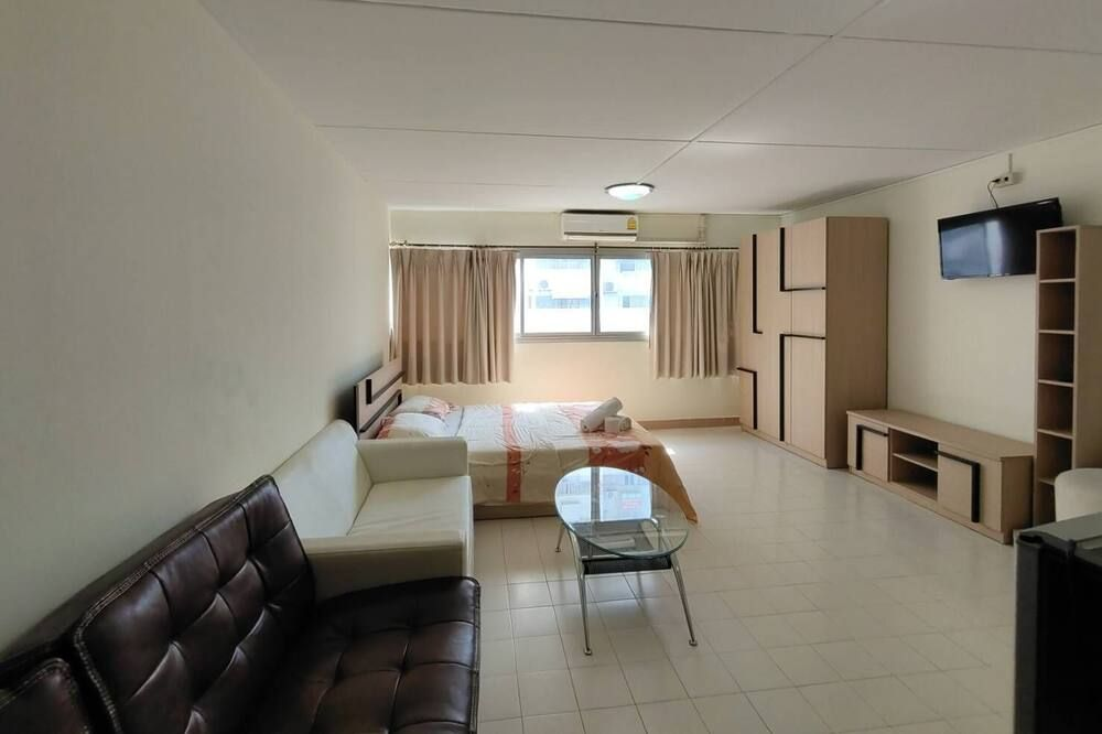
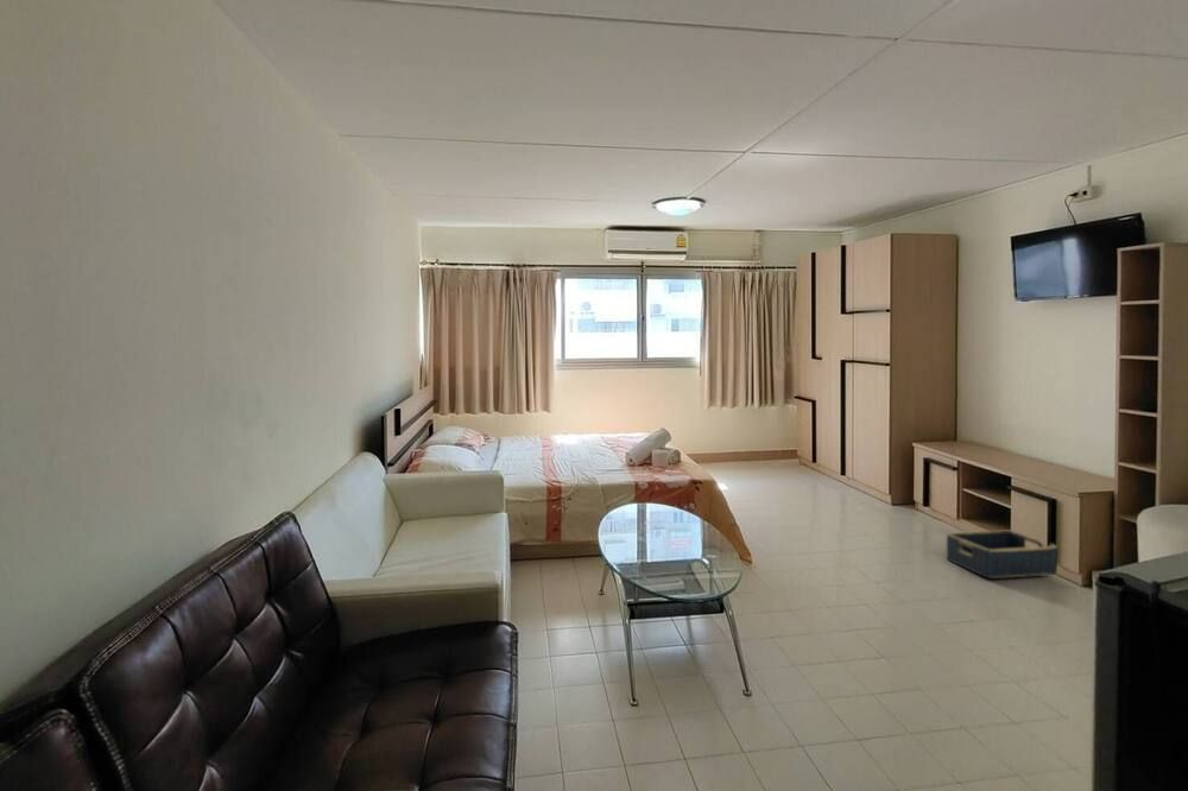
+ basket (999, 553)
